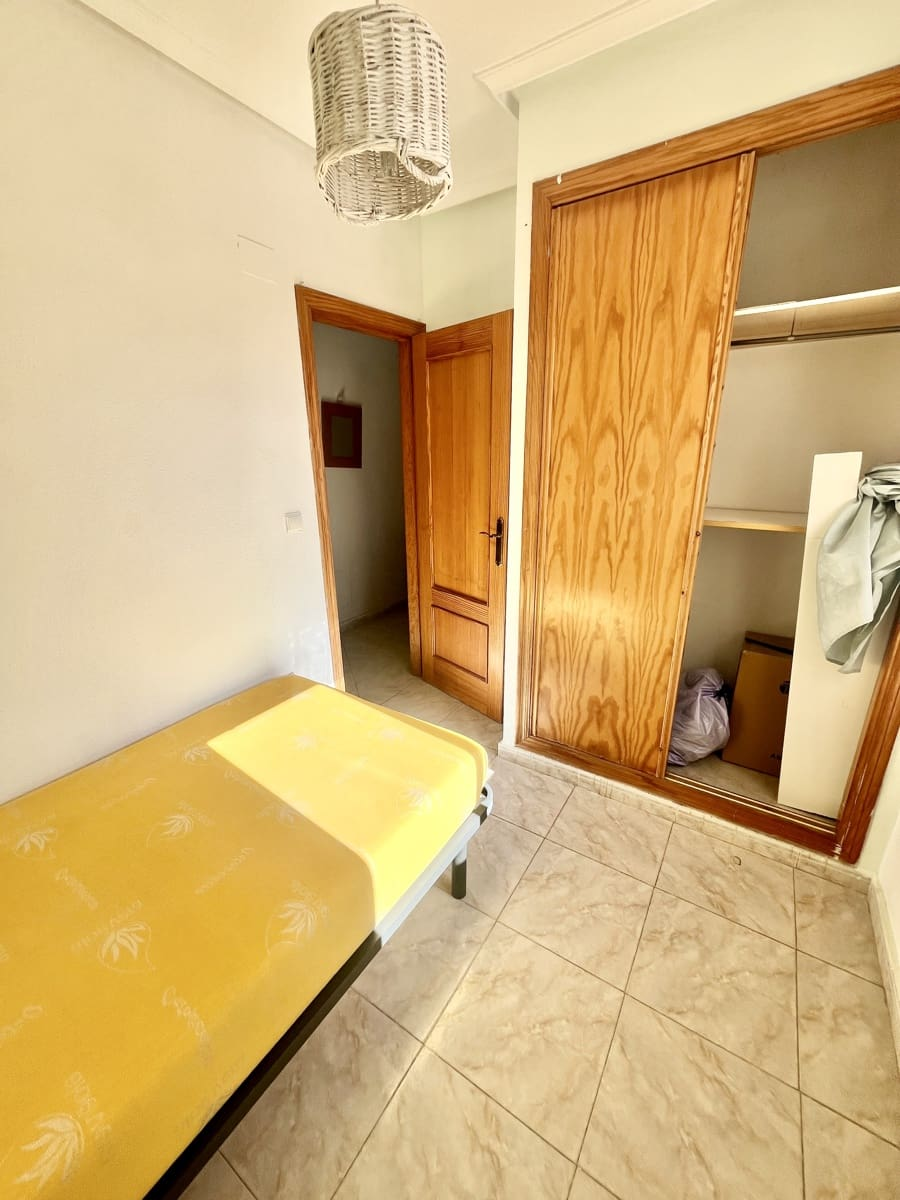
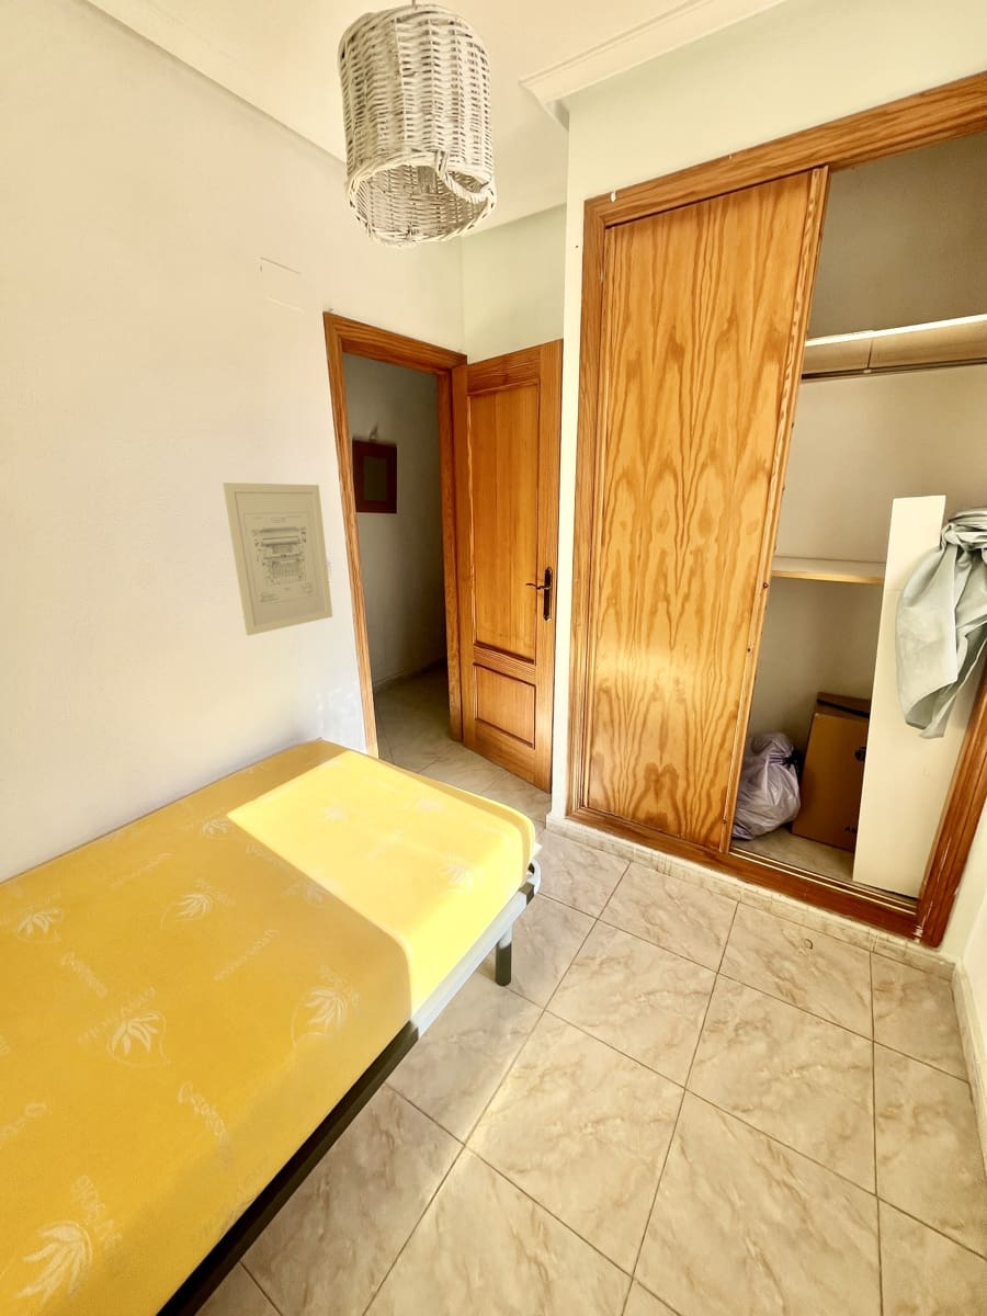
+ wall art (283, 557)
